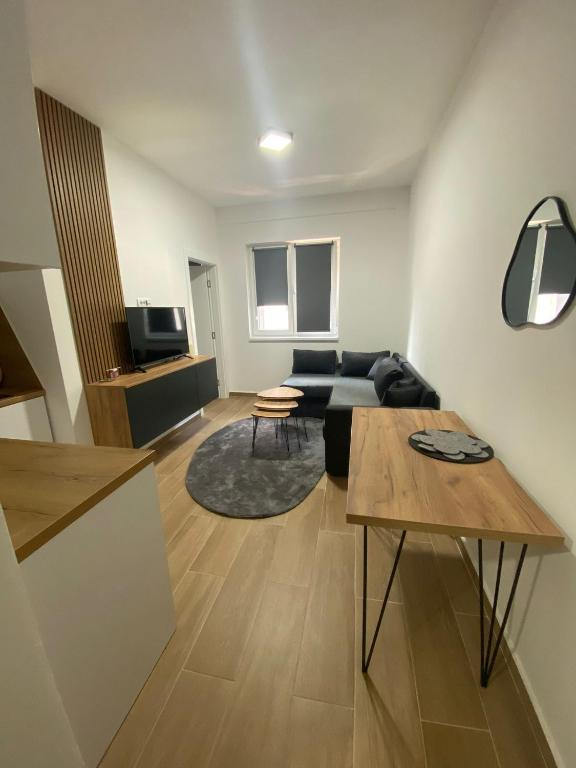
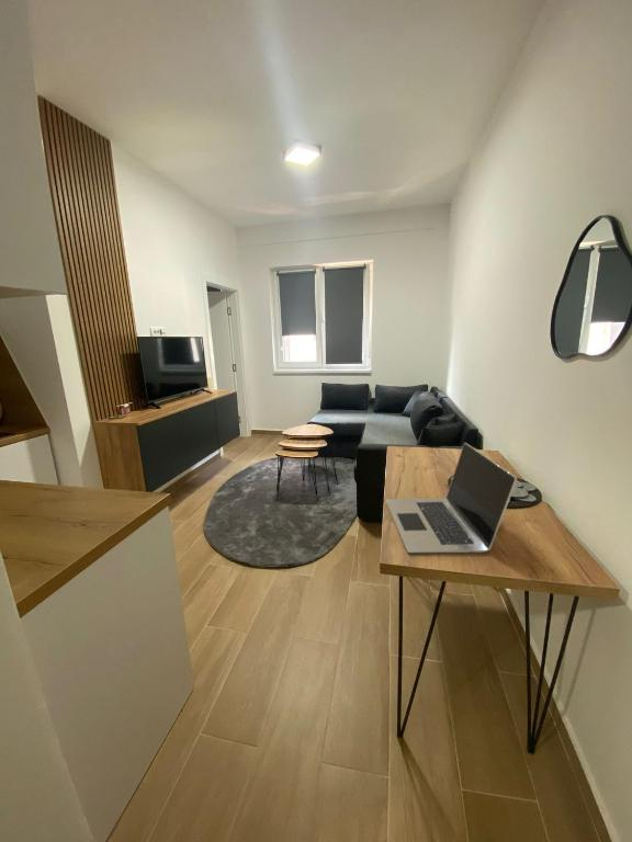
+ laptop (440, 498)
